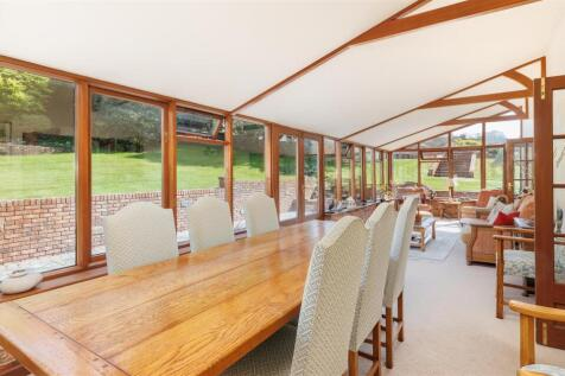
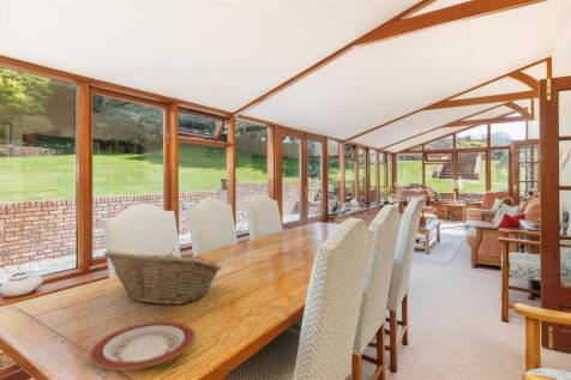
+ plate (145, 345)
+ fruit basket (164, 269)
